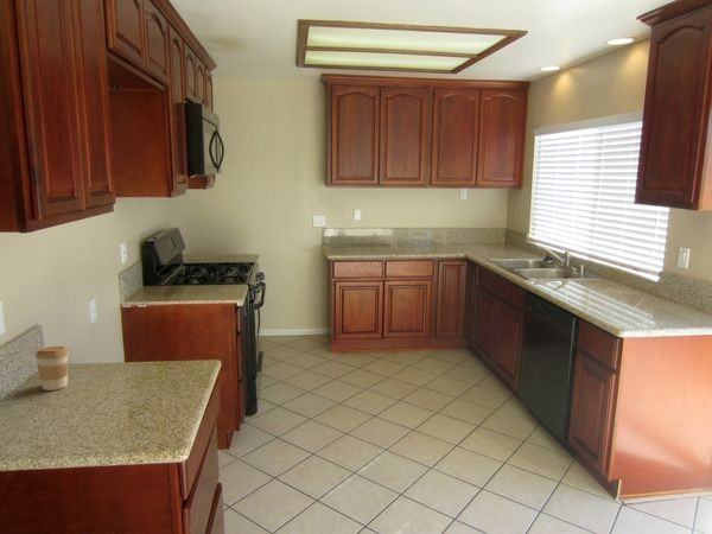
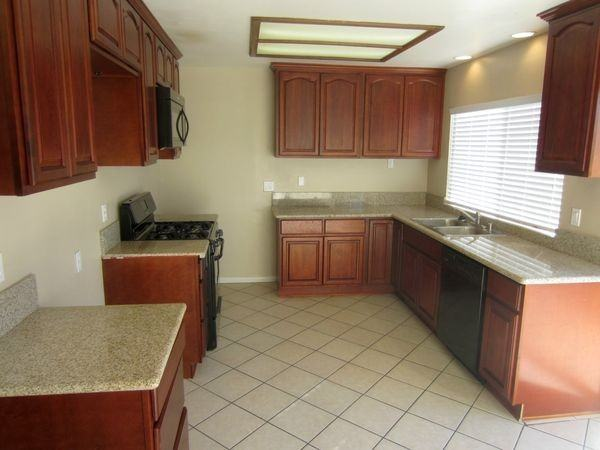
- coffee cup (53, 367)
